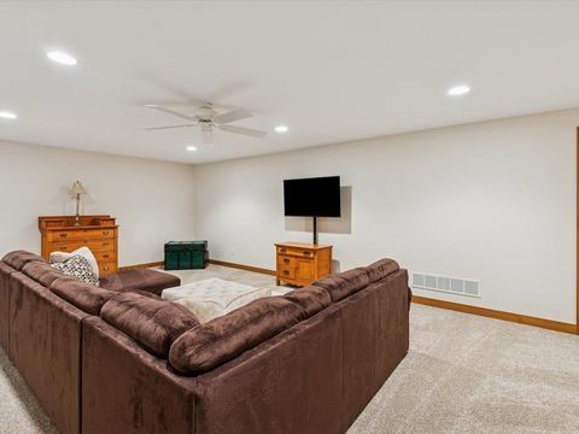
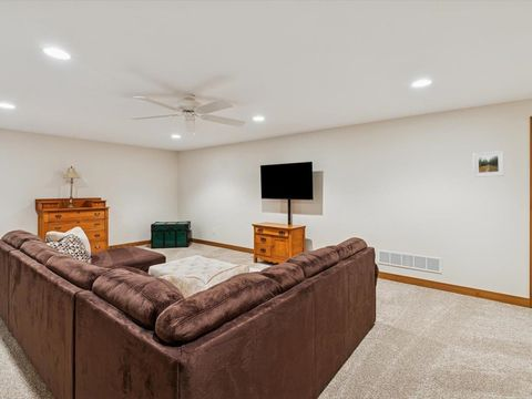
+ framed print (488, 164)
